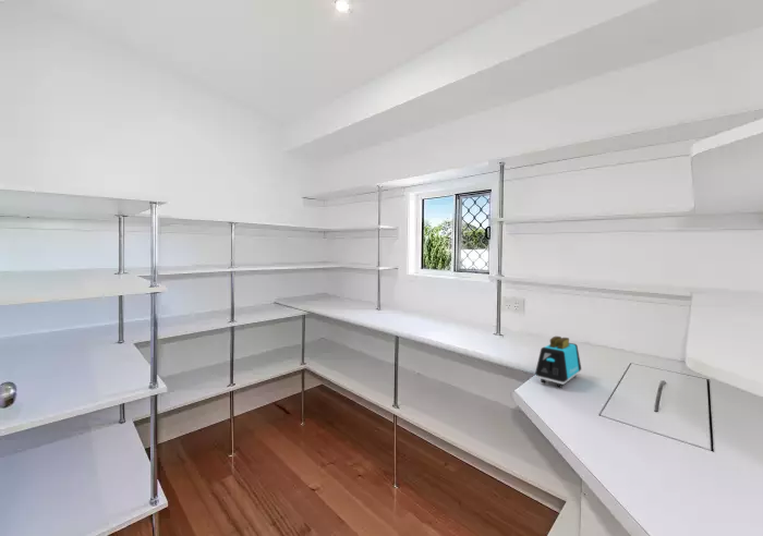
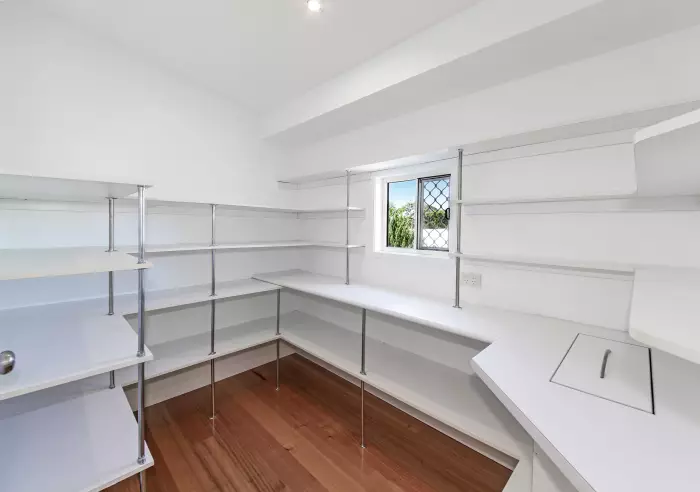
- toaster (559, 358)
